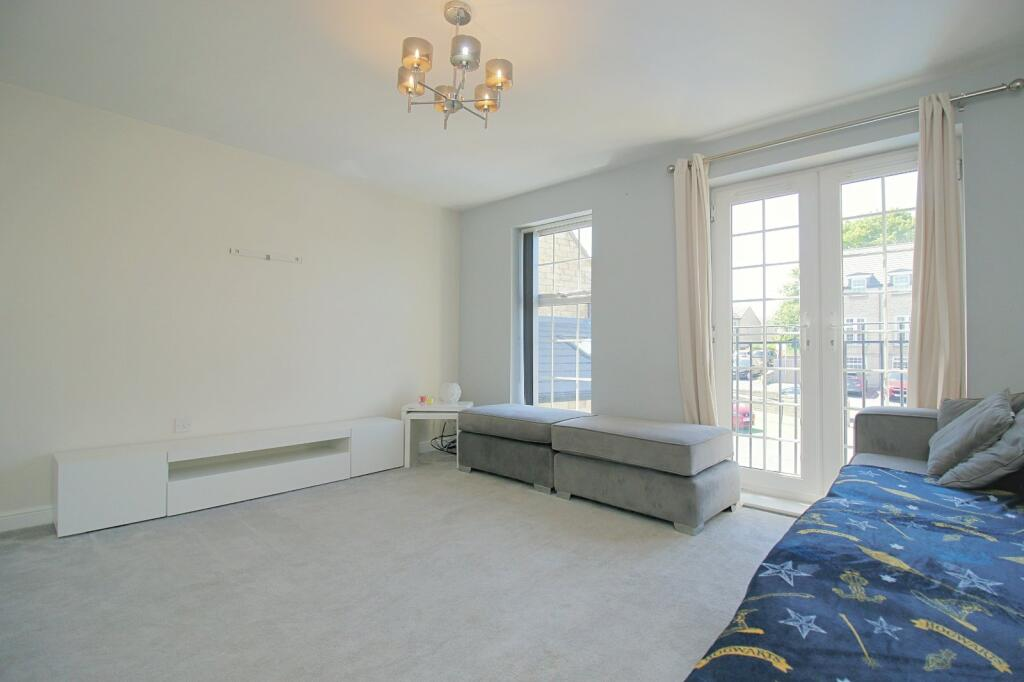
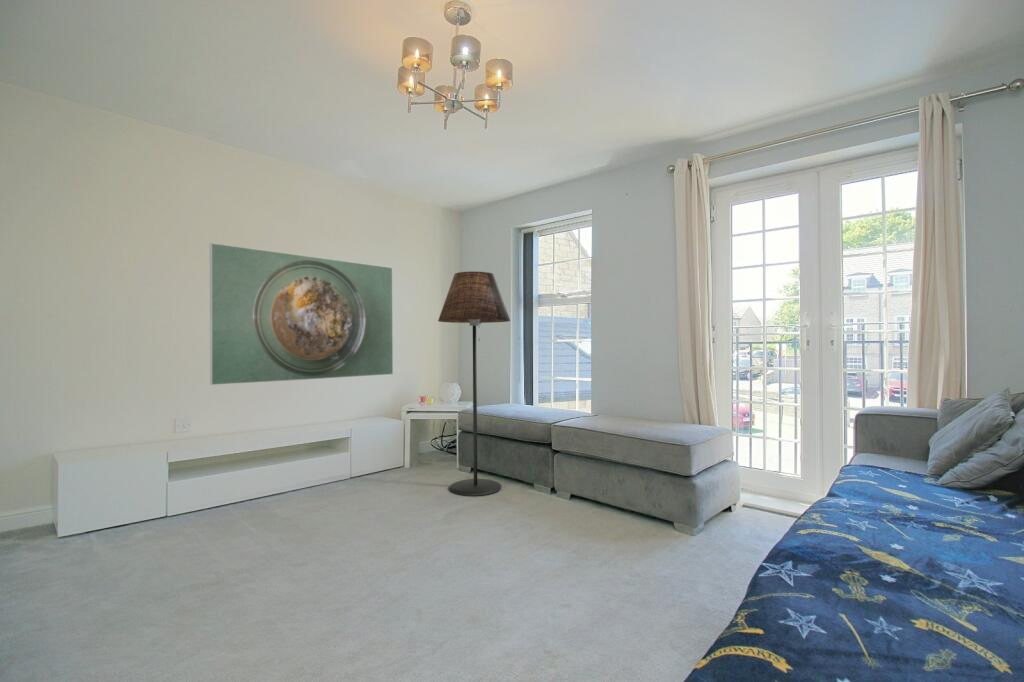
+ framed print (314, 318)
+ floor lamp (474, 380)
